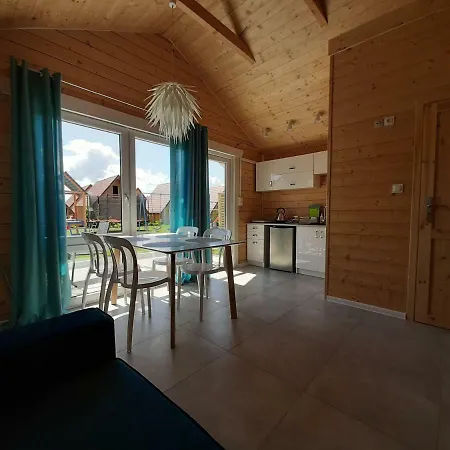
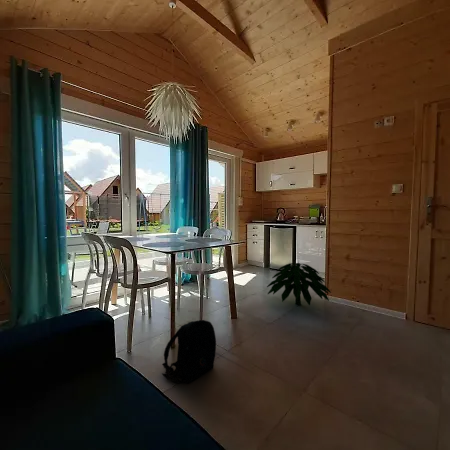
+ indoor plant (298, 281)
+ backpack (188, 343)
